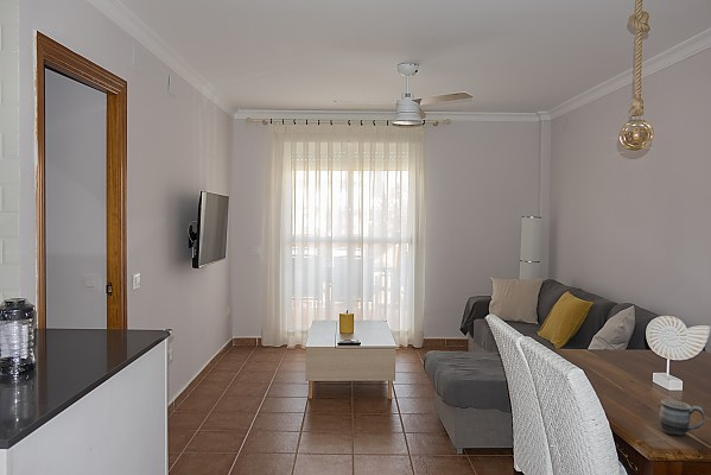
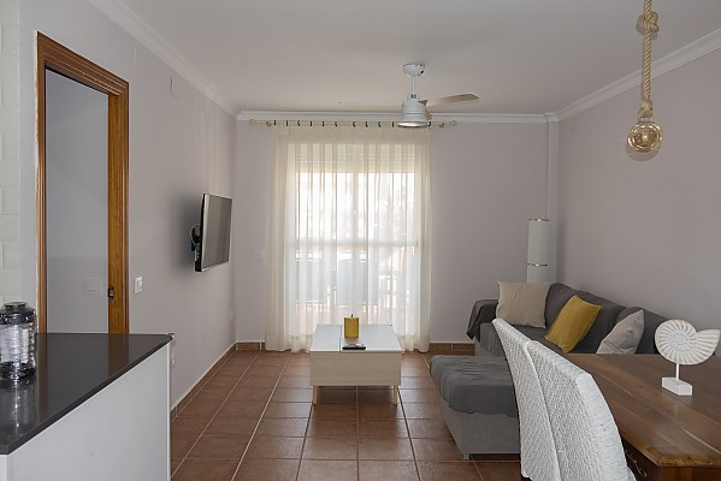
- mug (680, 418)
